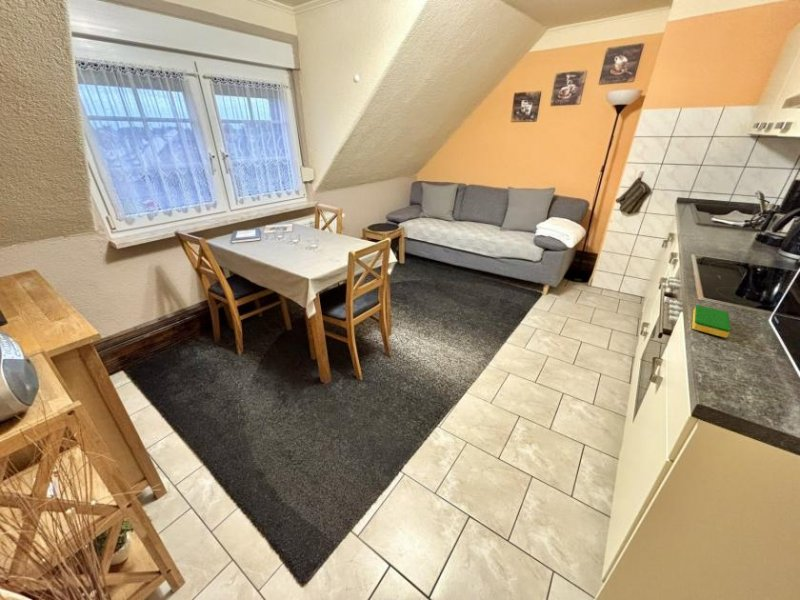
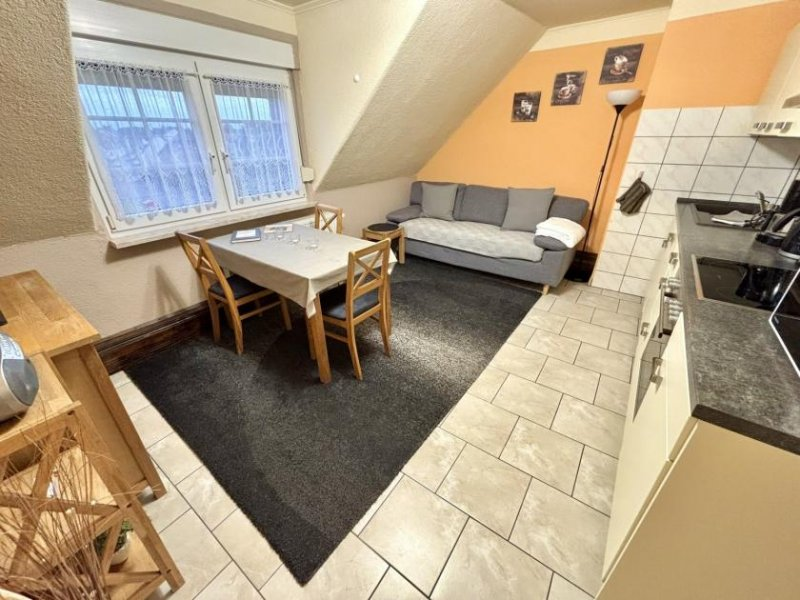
- dish sponge (710, 320)
